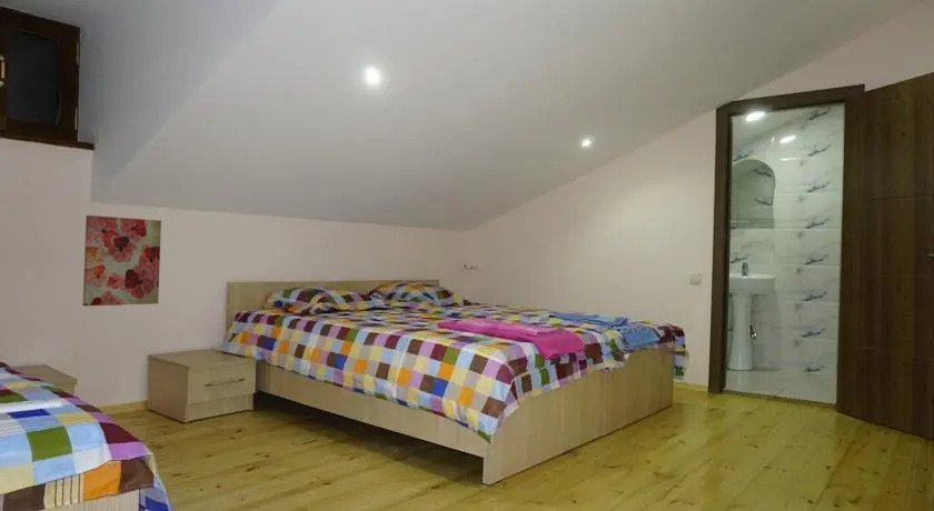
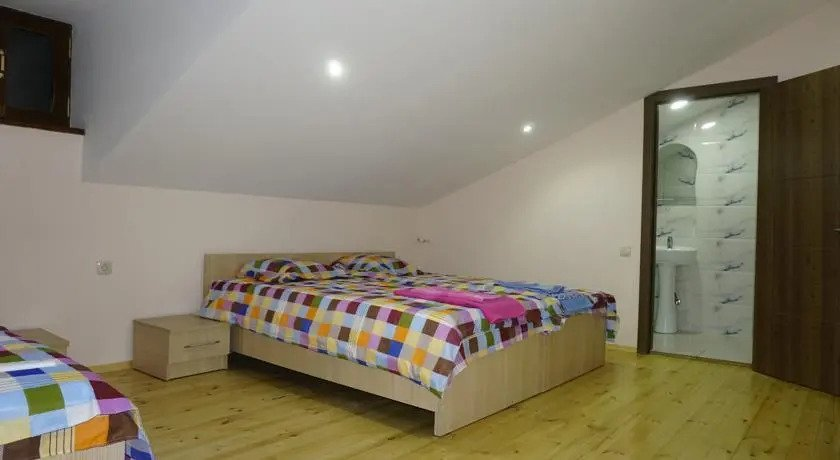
- wall art (123, 261)
